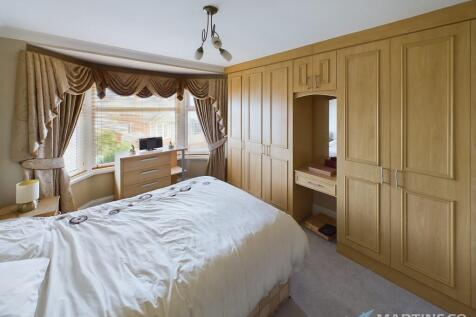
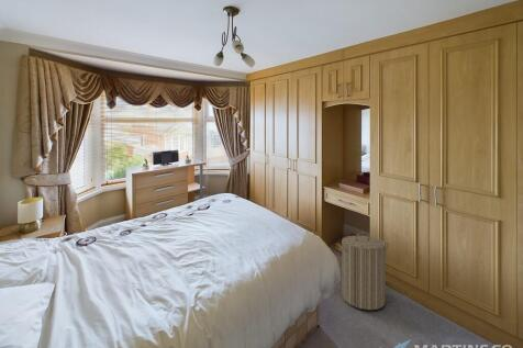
+ laundry hamper (363, 266)
